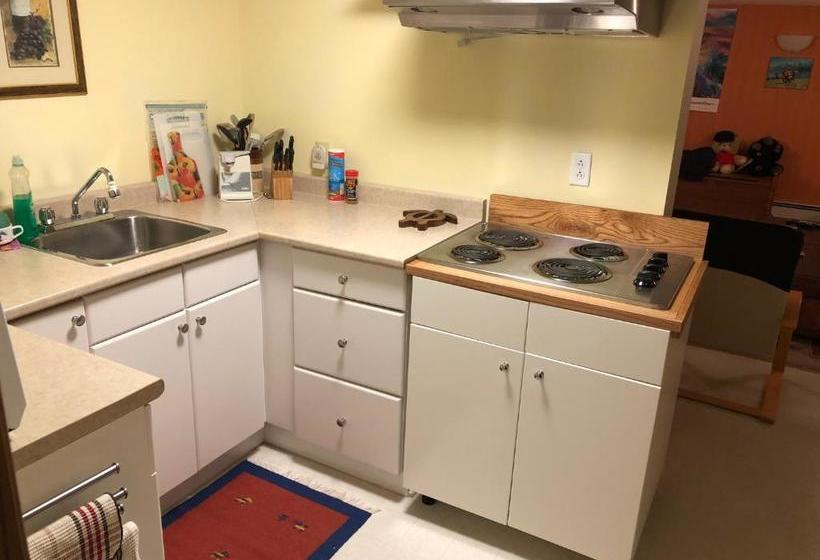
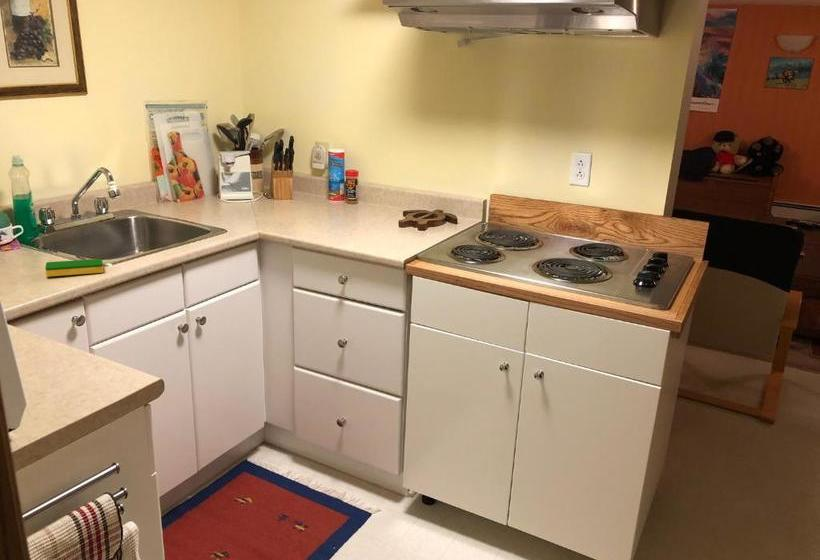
+ dish sponge (74, 267)
